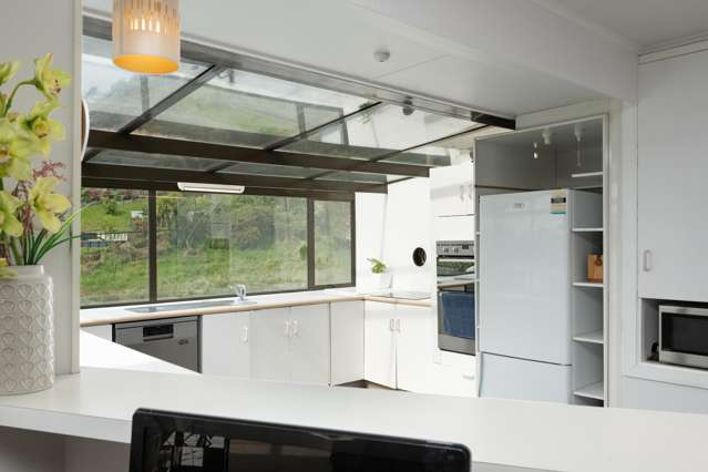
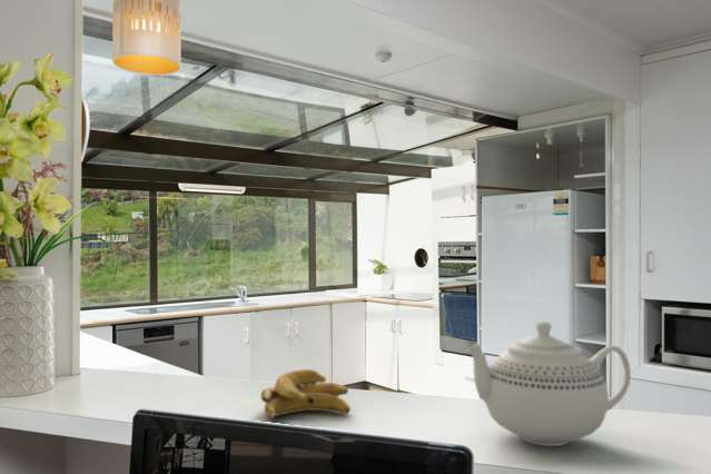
+ banana (305, 394)
+ teapot (546, 379)
